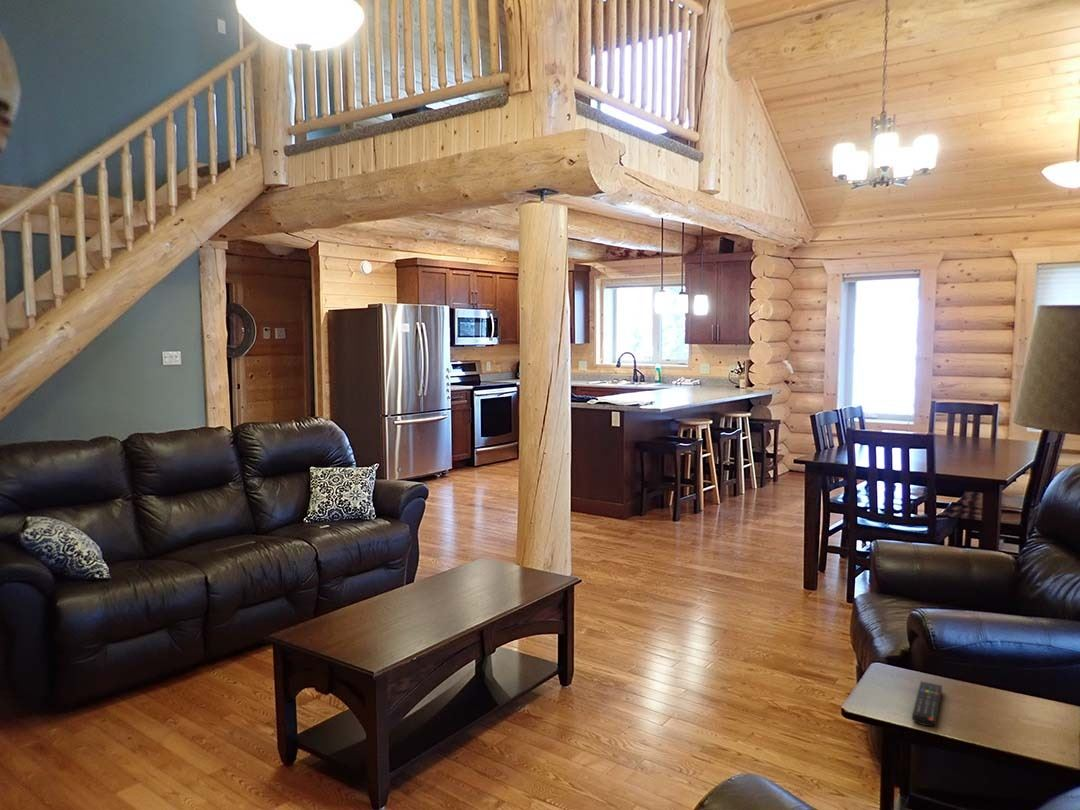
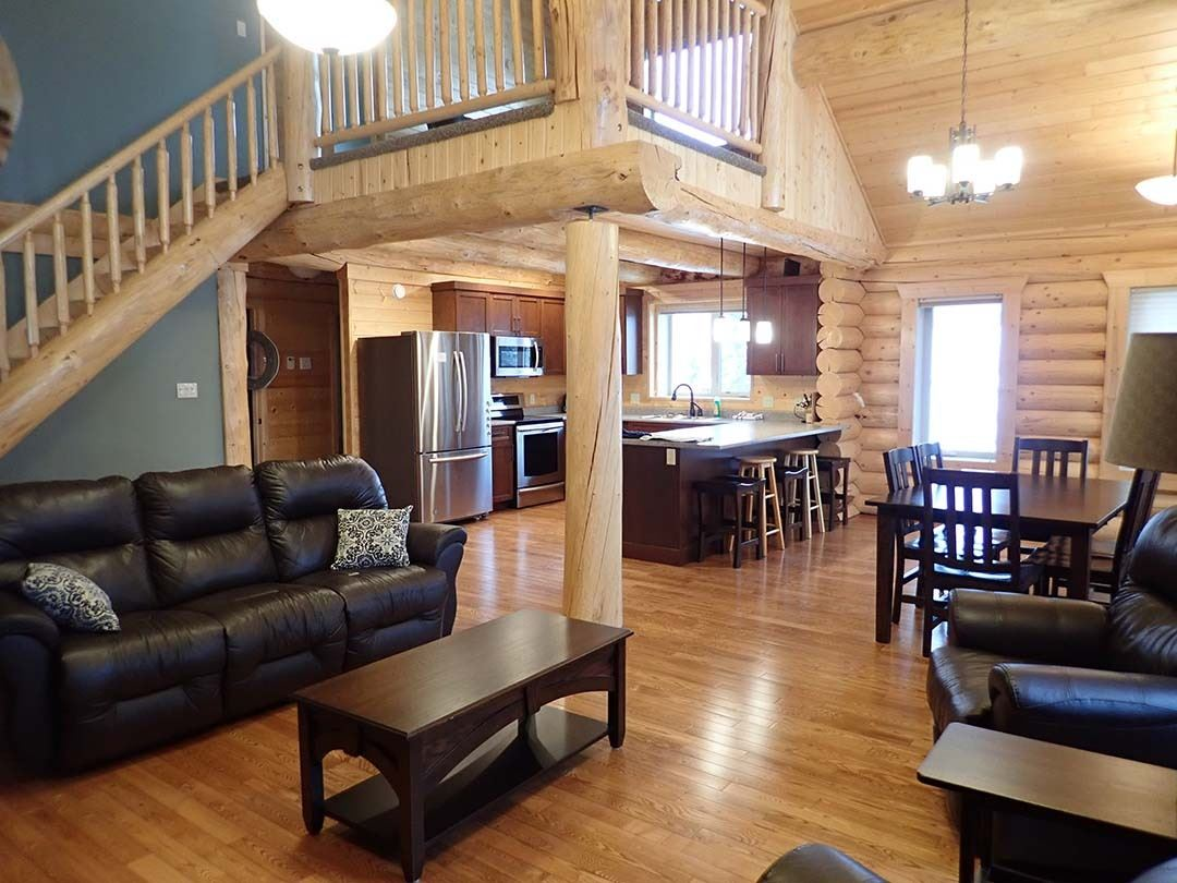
- remote control (927, 703)
